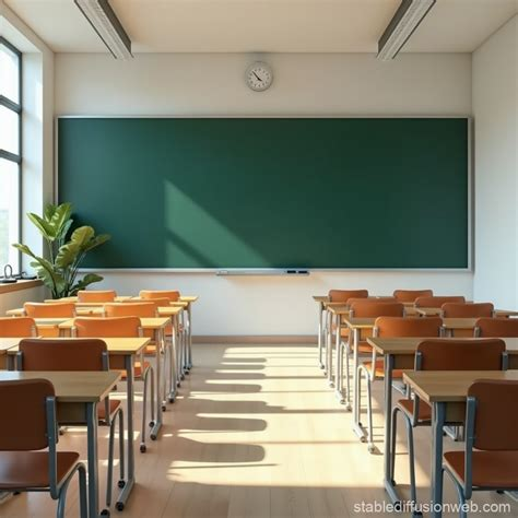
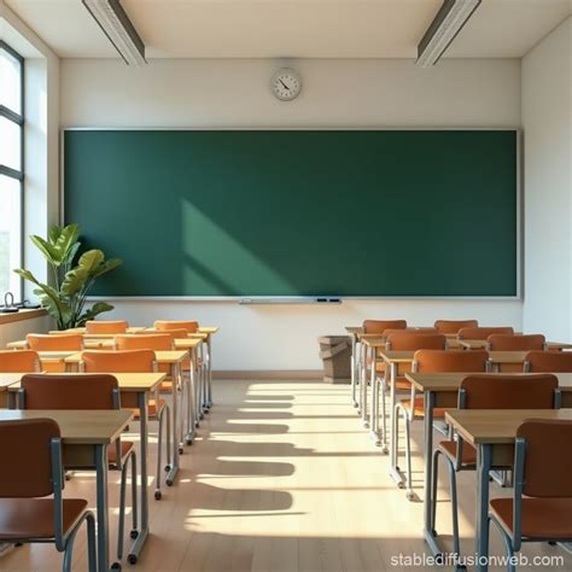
+ bucket (340, 358)
